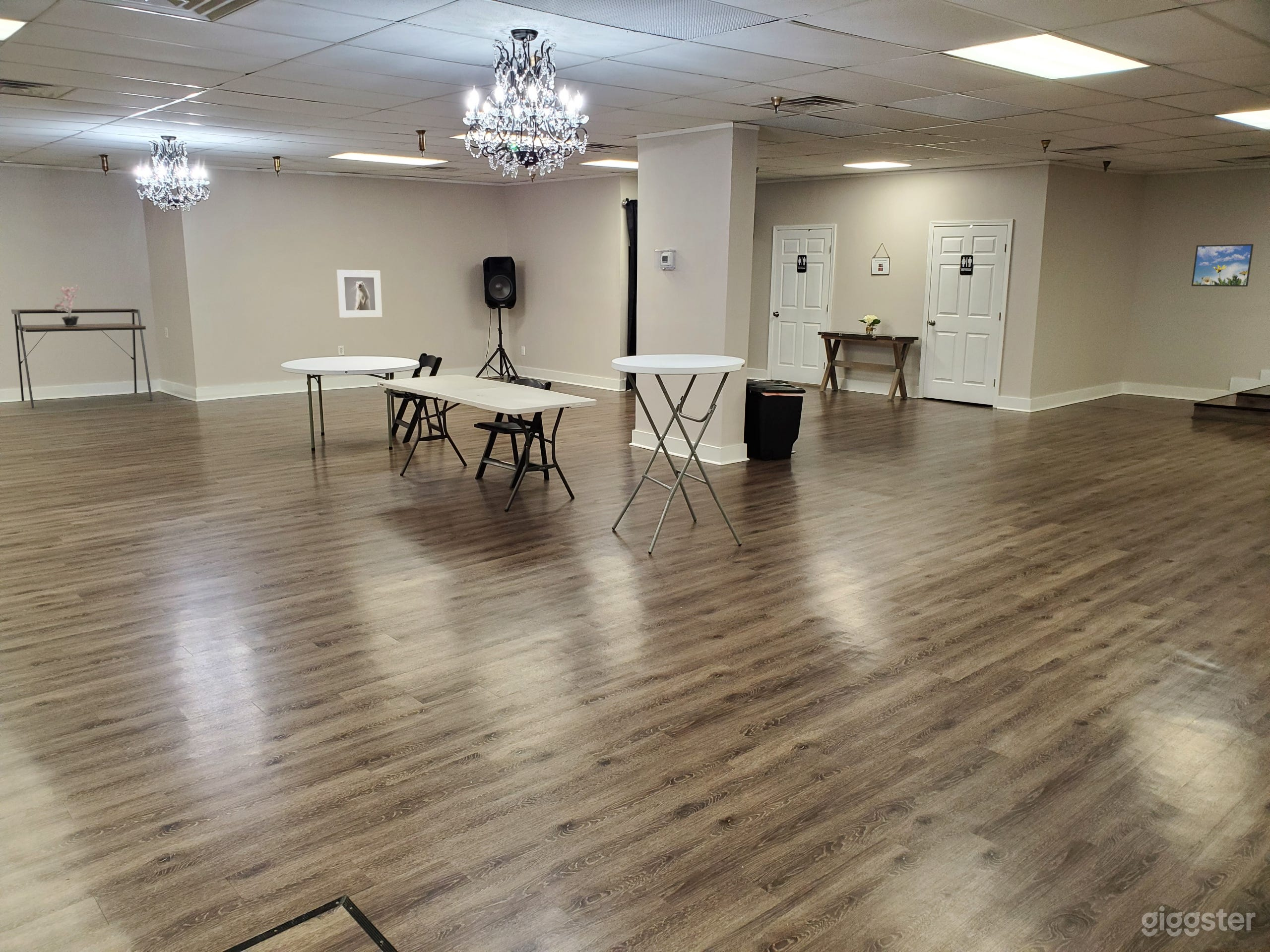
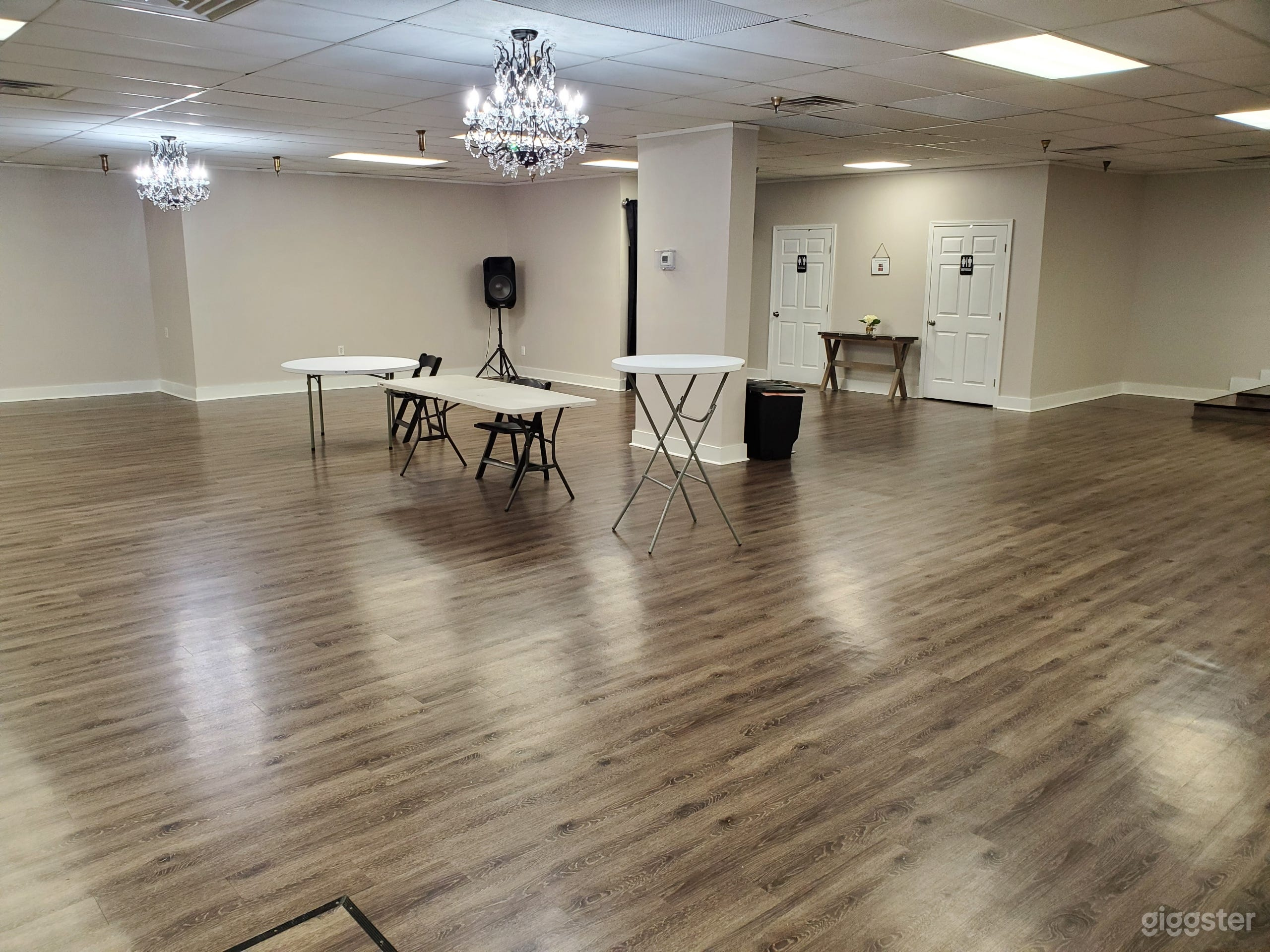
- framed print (360, 294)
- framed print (1221, 265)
- desk (83, 330)
- potted plant (67, 305)
